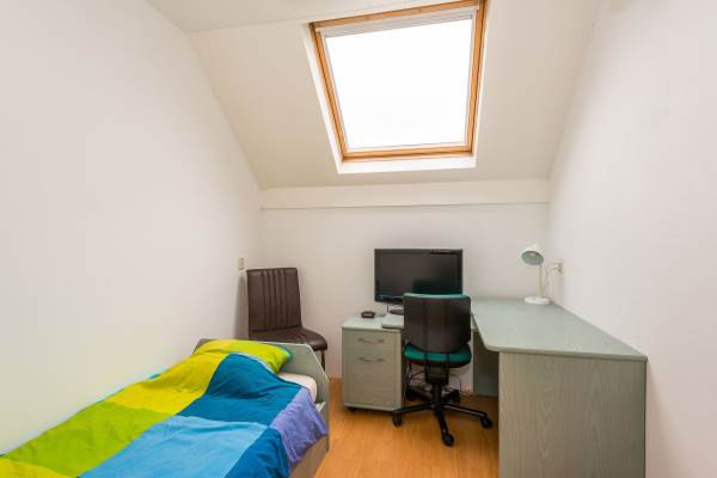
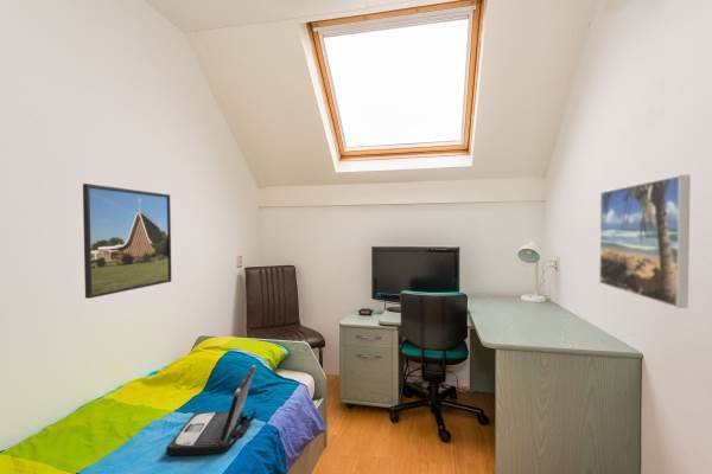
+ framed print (636, 239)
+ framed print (133, 239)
+ laptop (217, 411)
